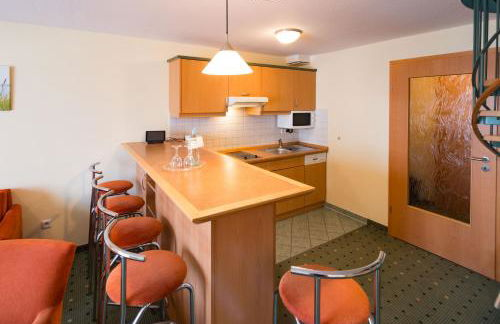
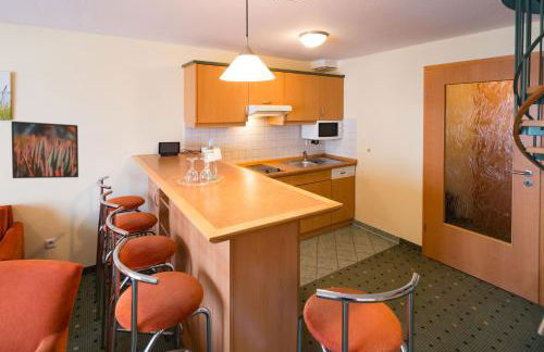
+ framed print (46, 150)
